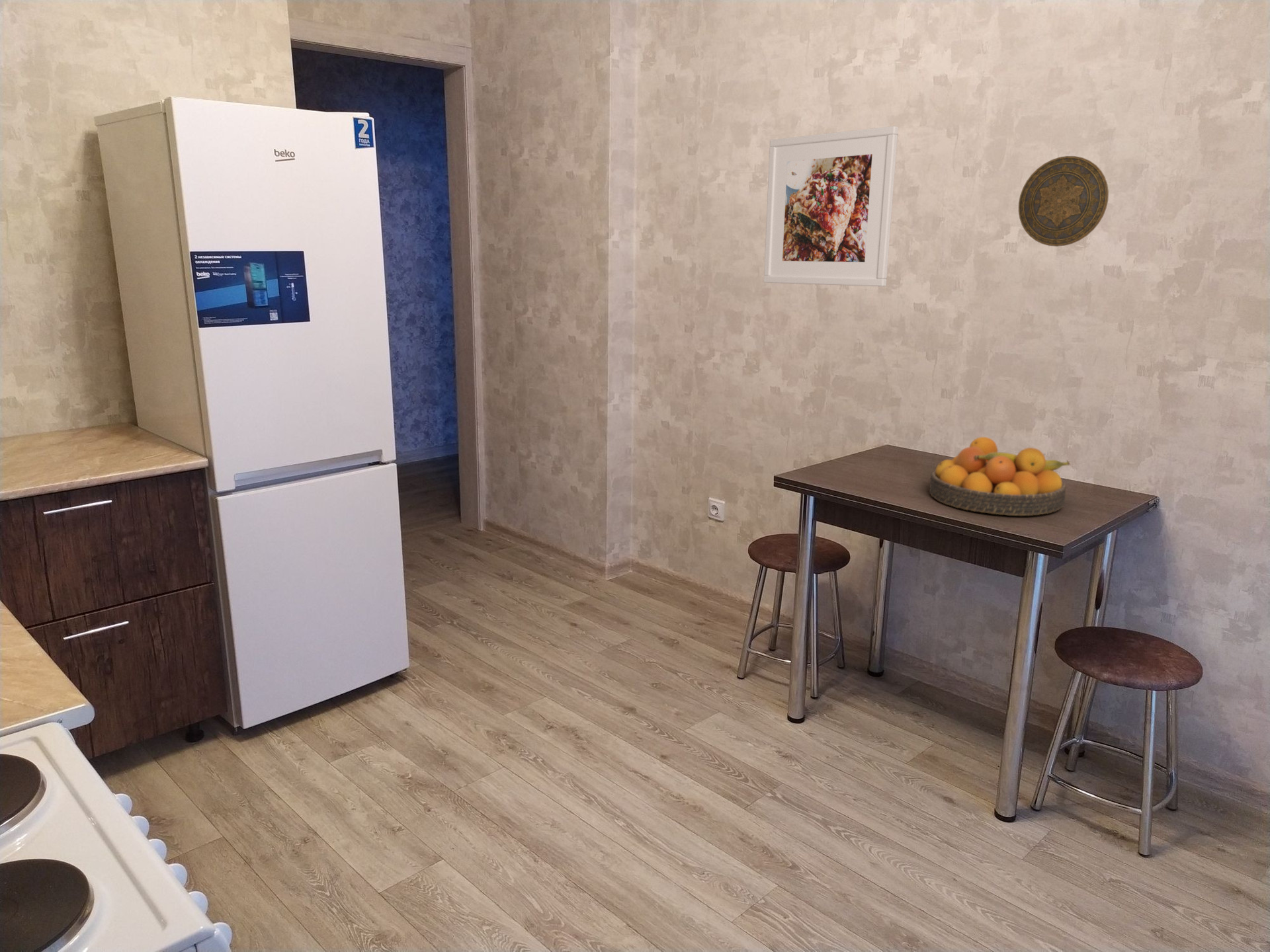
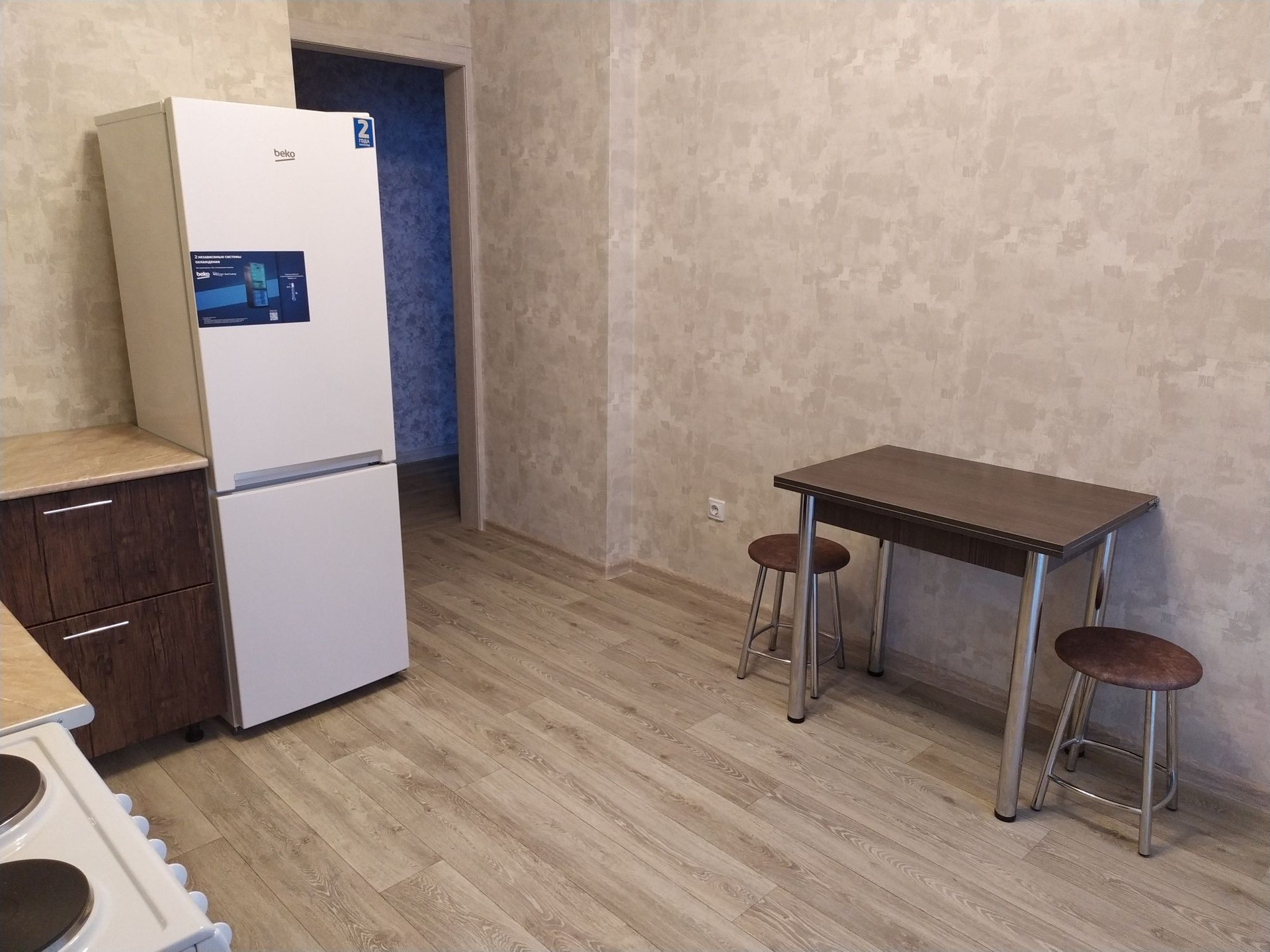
- decorative plate (1060, 201)
- fruit bowl (997, 471)
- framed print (826, 210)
